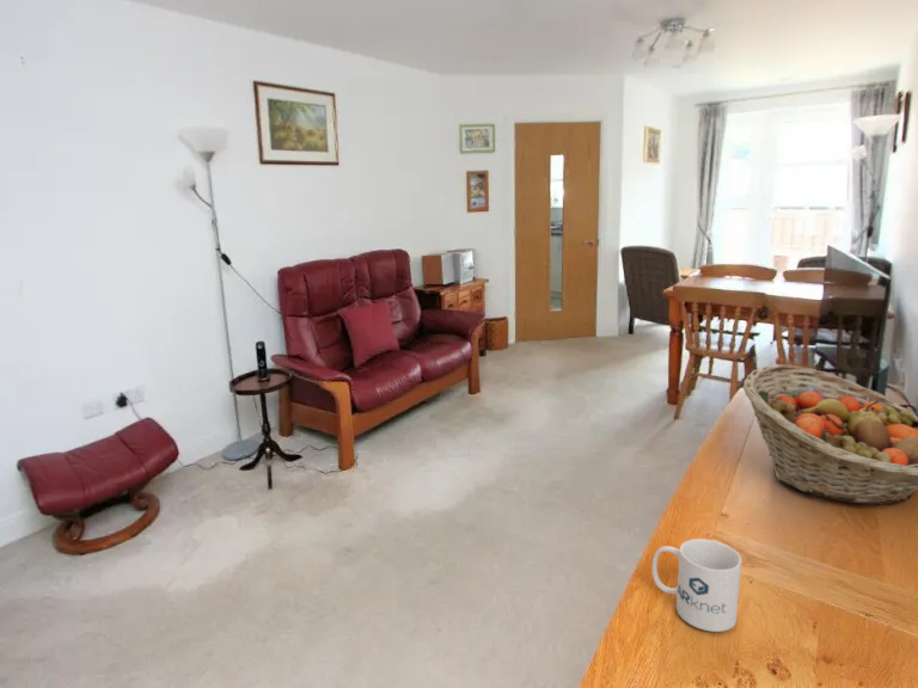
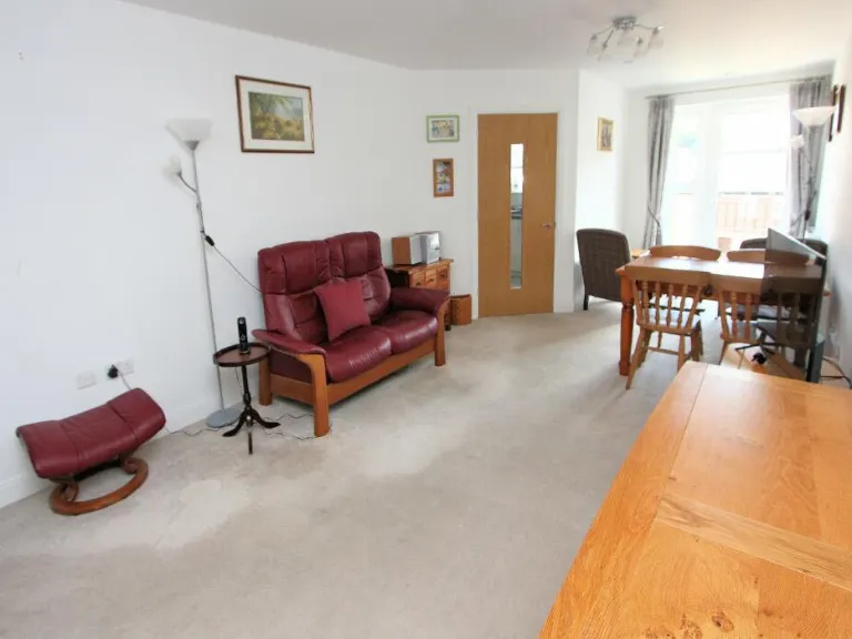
- mug (698, 579)
- fruit basket (837, 428)
